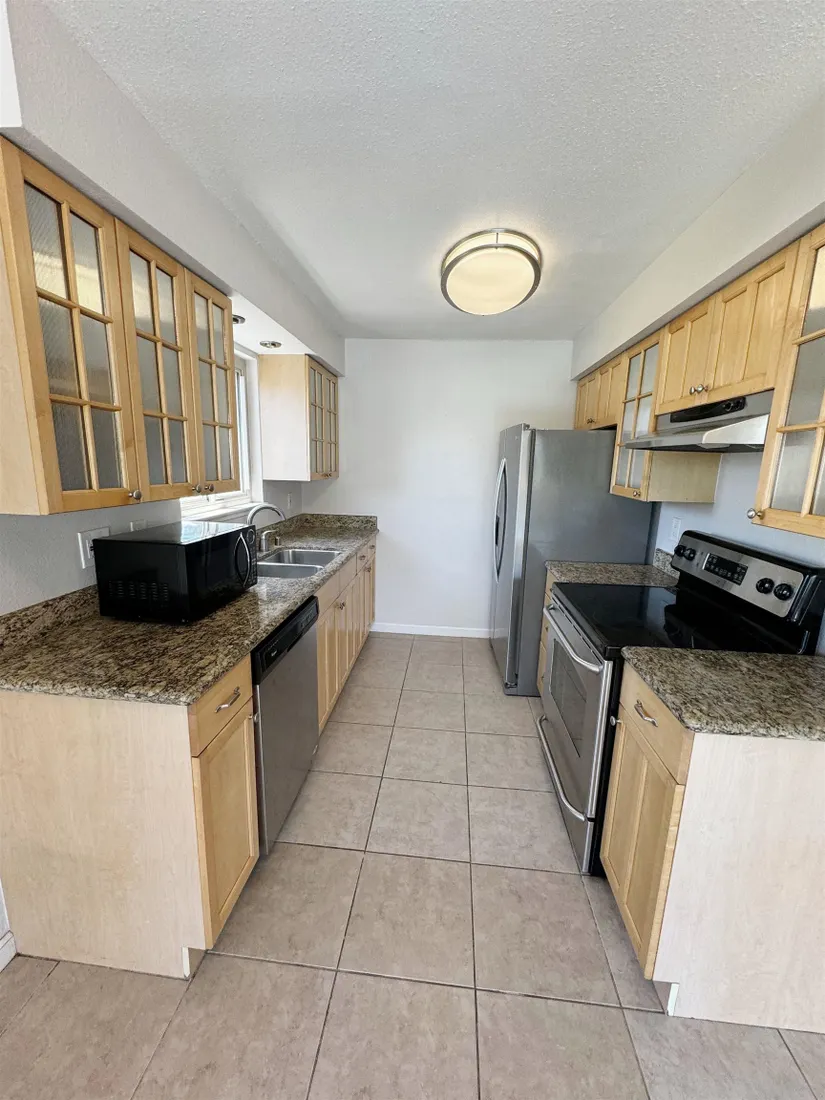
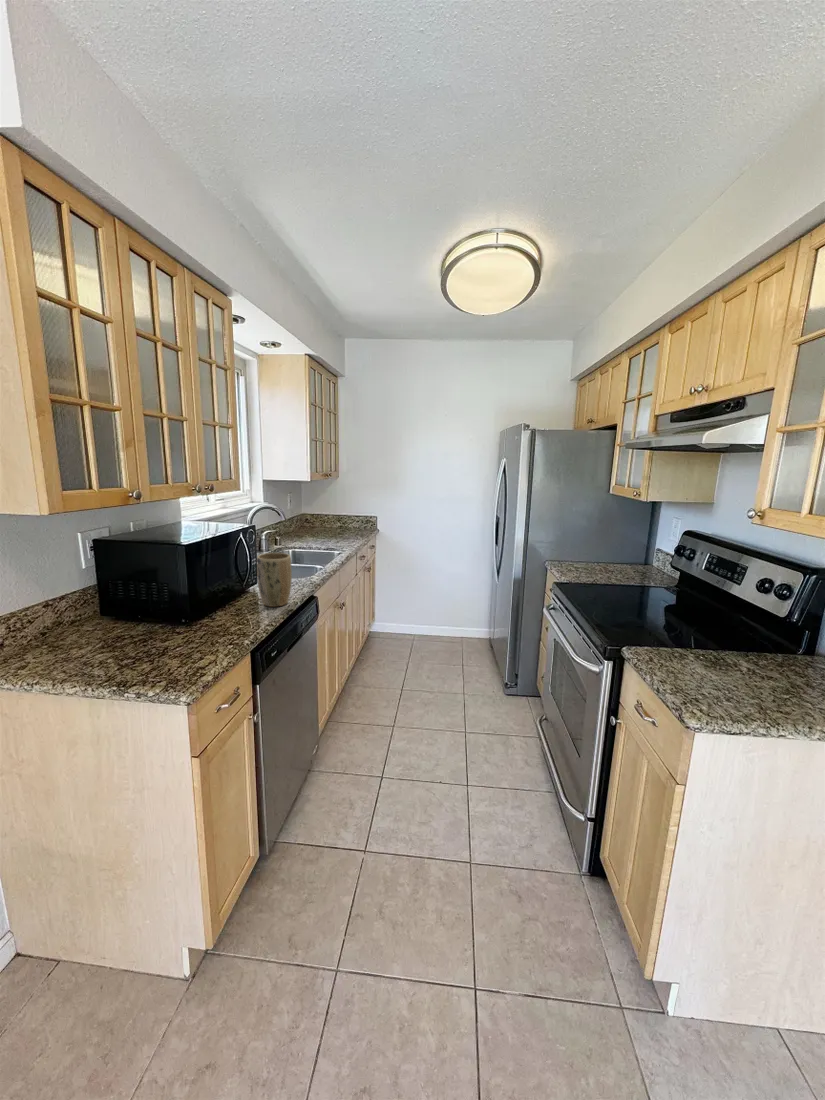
+ plant pot (274, 579)
